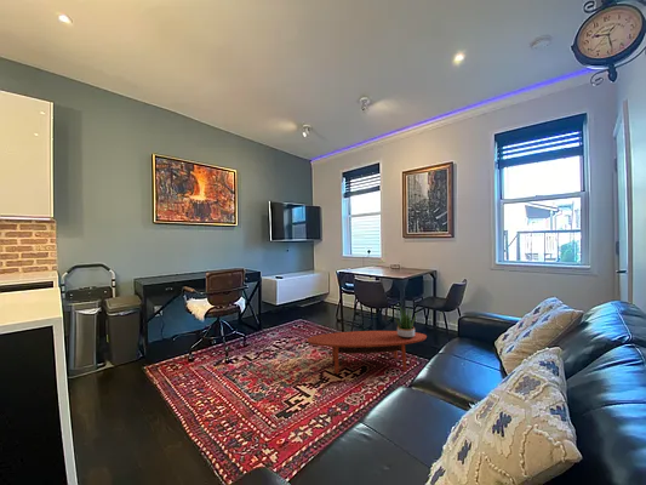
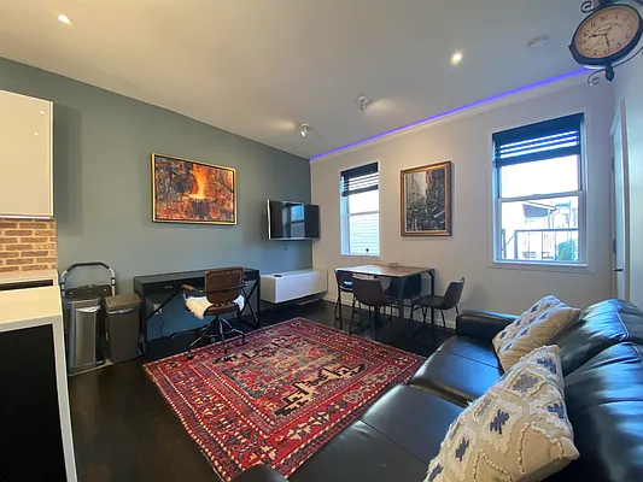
- coffee table (367, 350)
- potted plant (405, 321)
